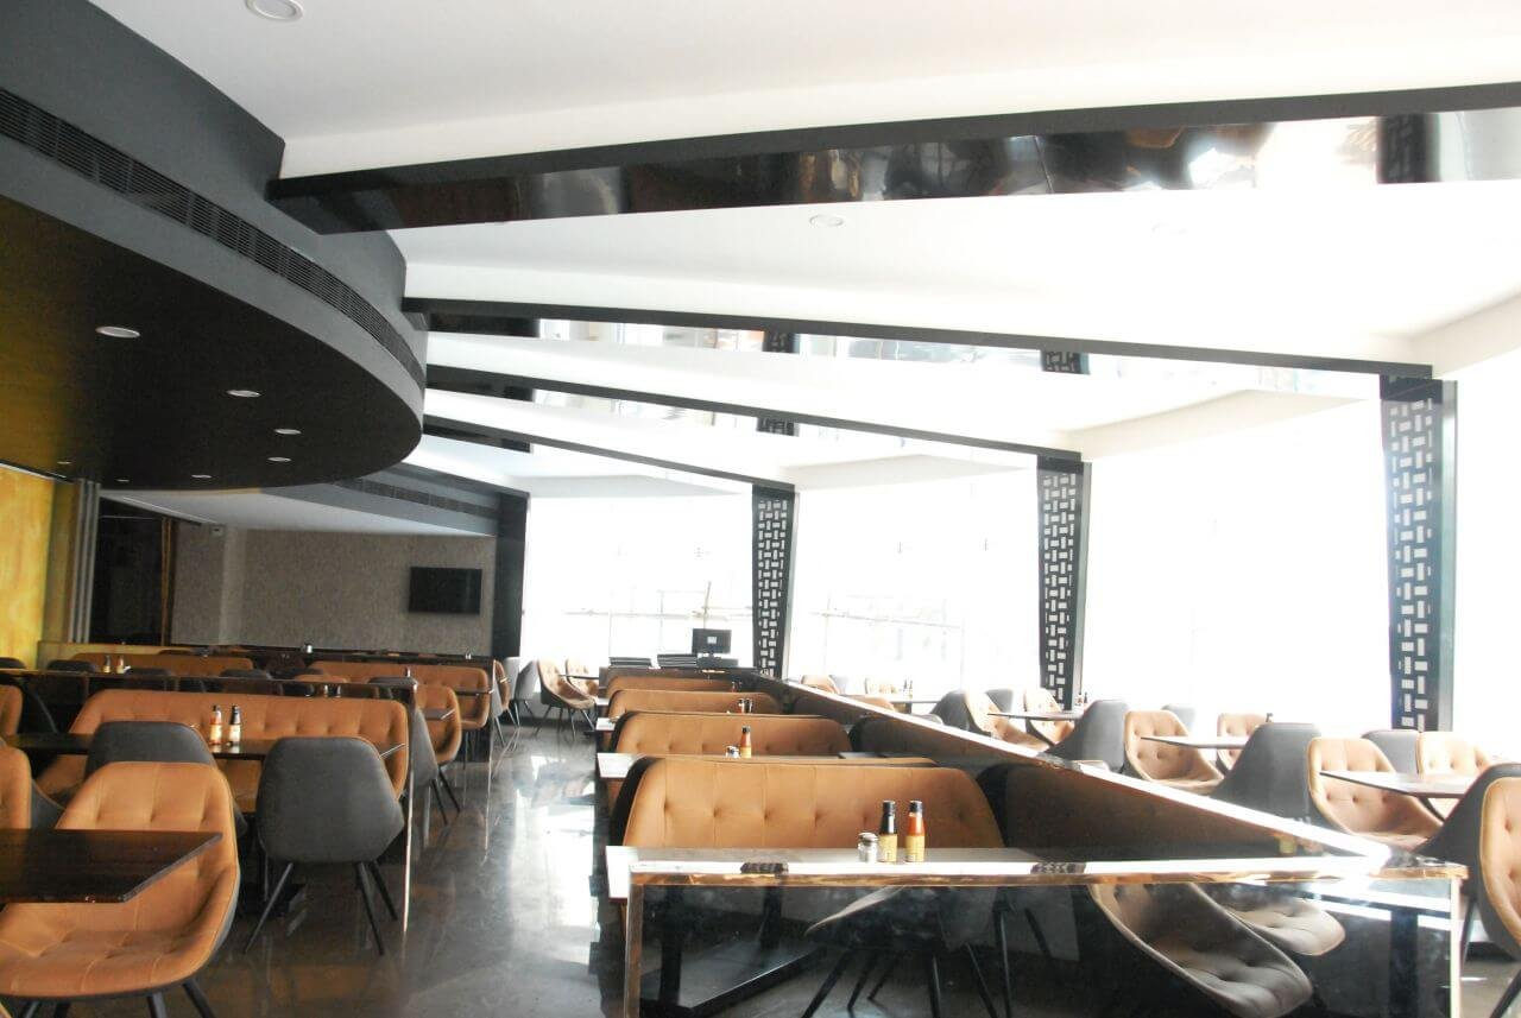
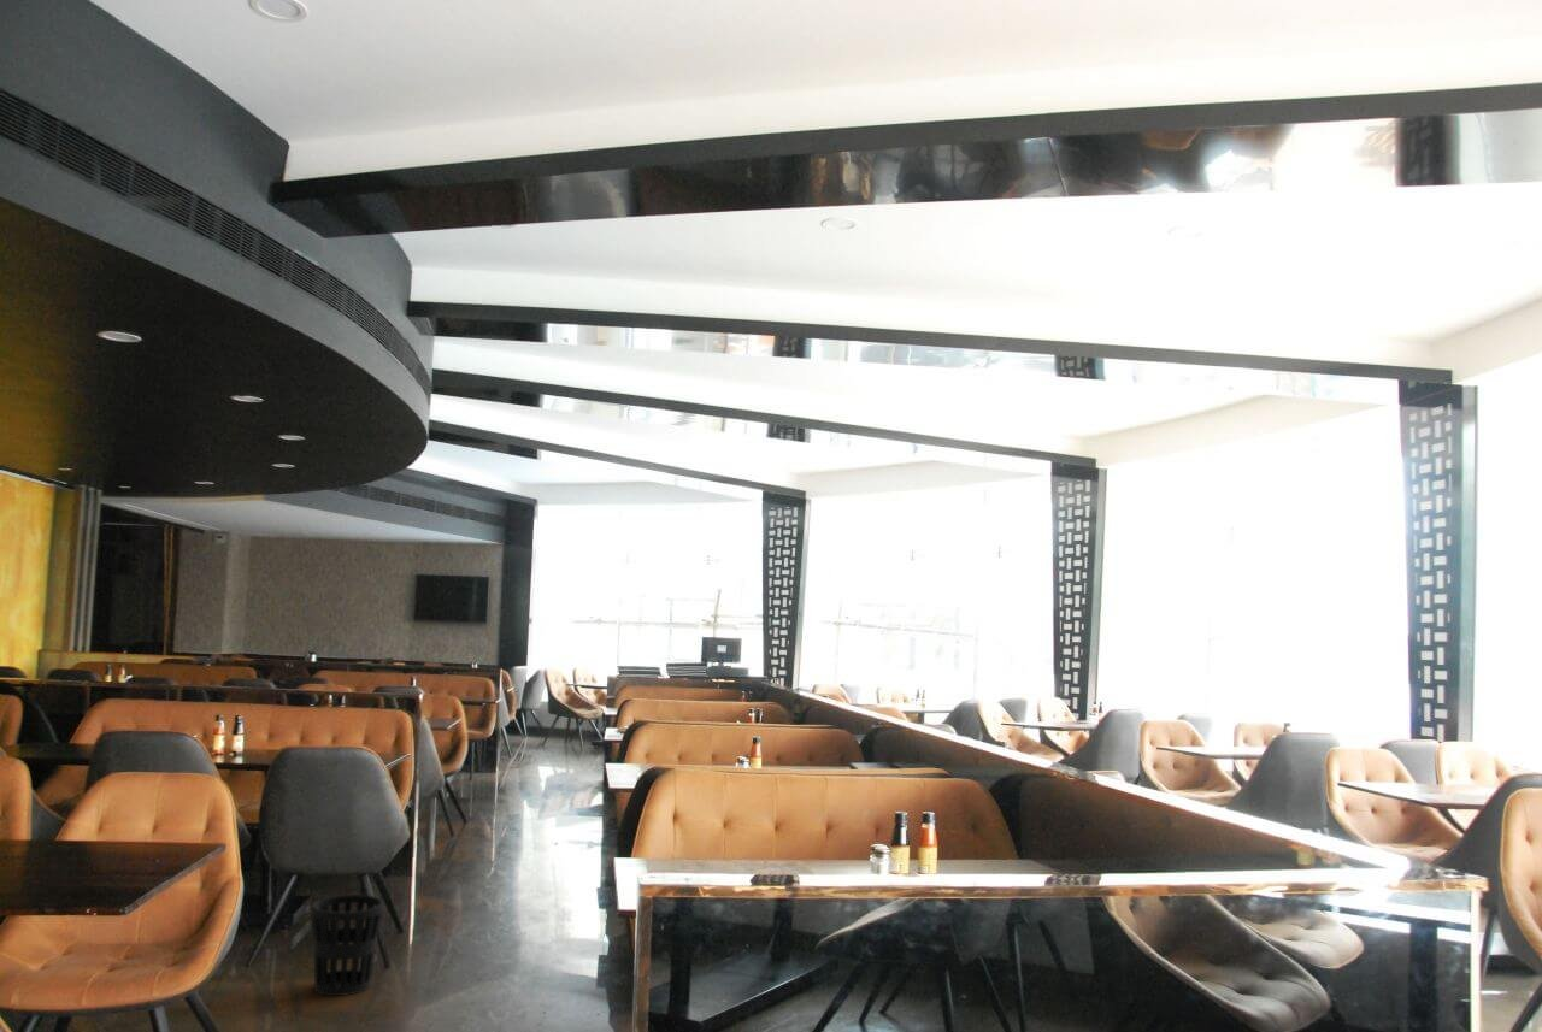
+ wastebasket (345, 944)
